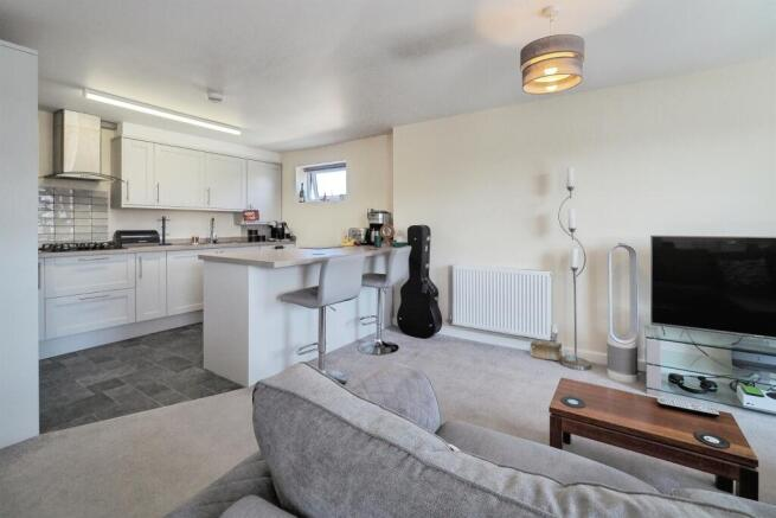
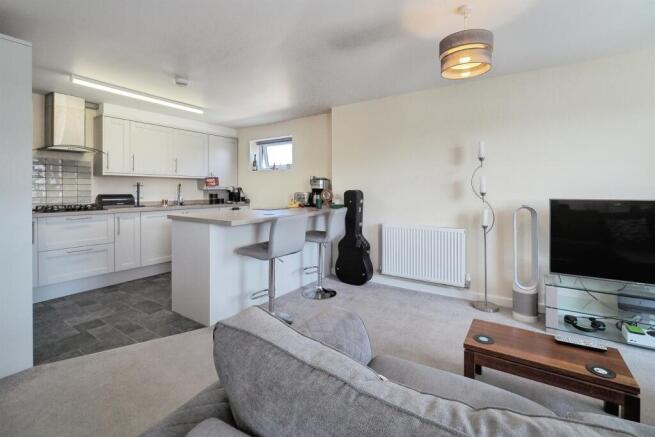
- cardboard box (554, 351)
